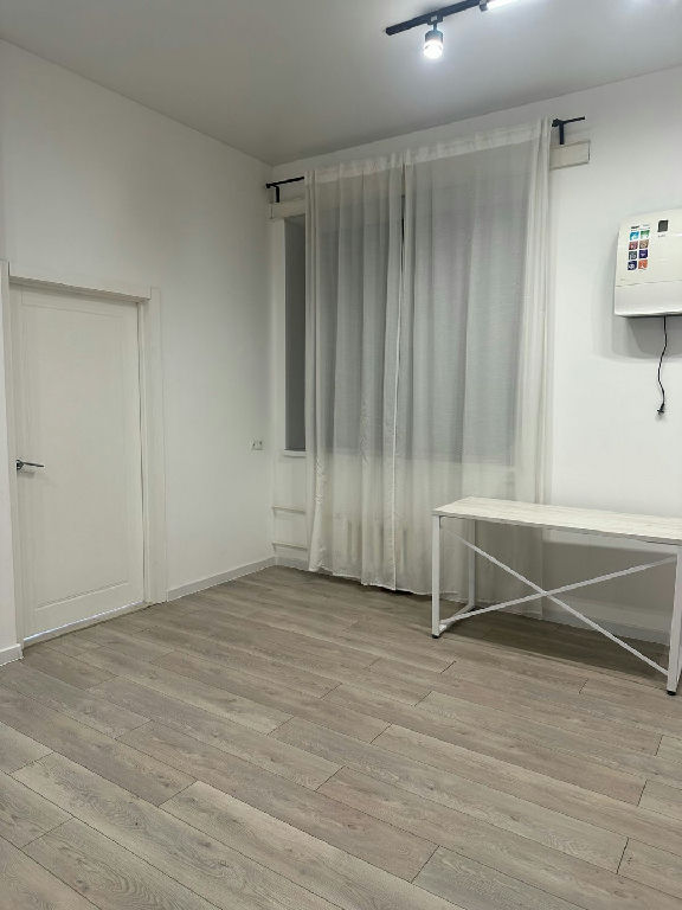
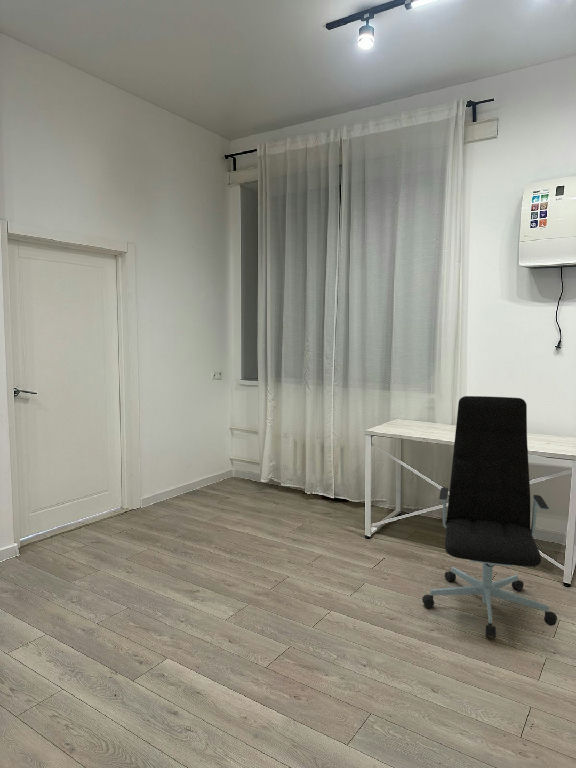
+ office chair (490, 505)
